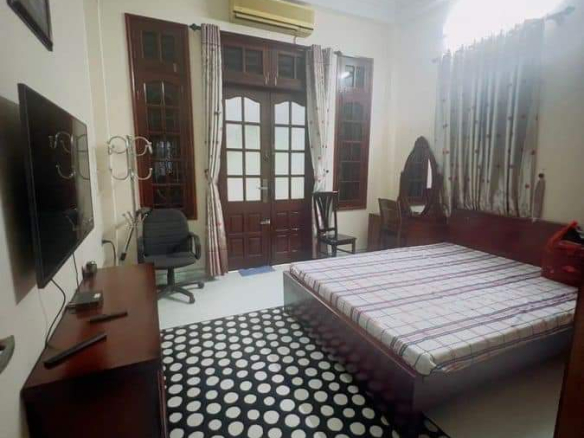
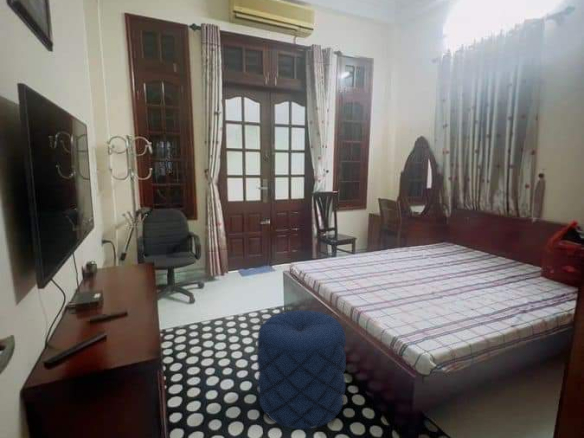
+ pouf (301, 360)
